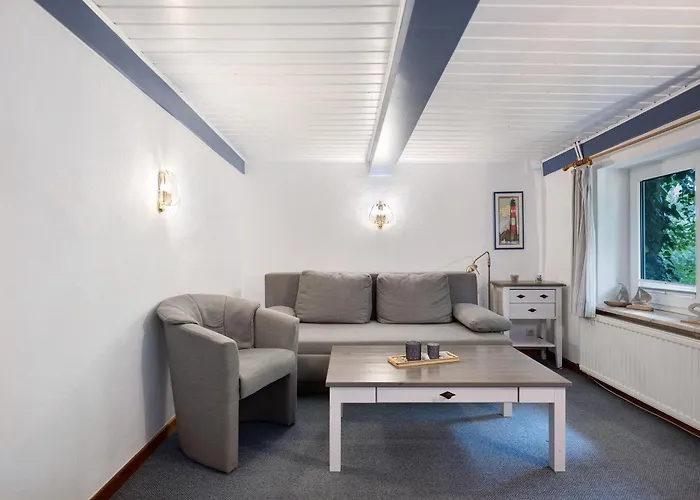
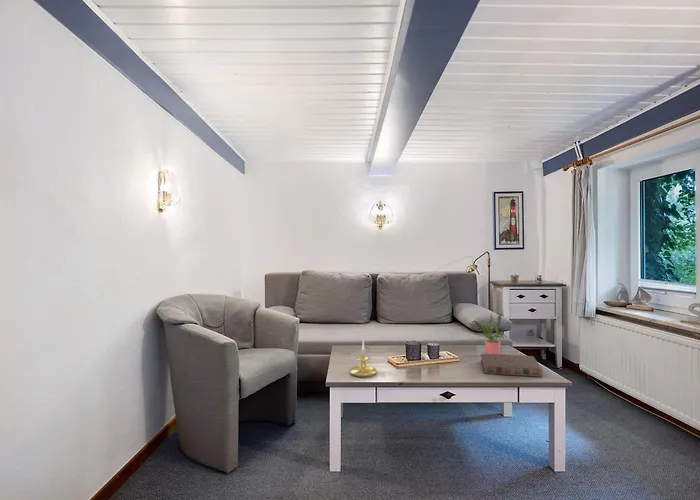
+ potted plant (490, 335)
+ book (509, 364)
+ candle holder (363, 357)
